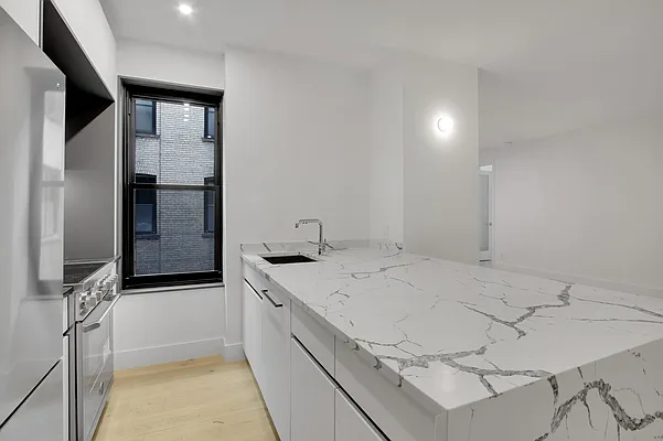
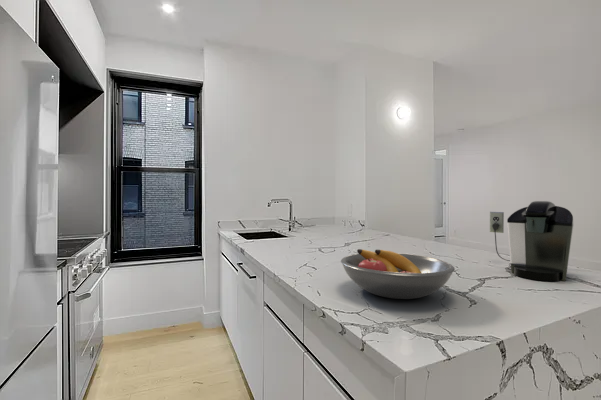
+ coffee maker (522, 236)
+ fruit bowl (394, 272)
